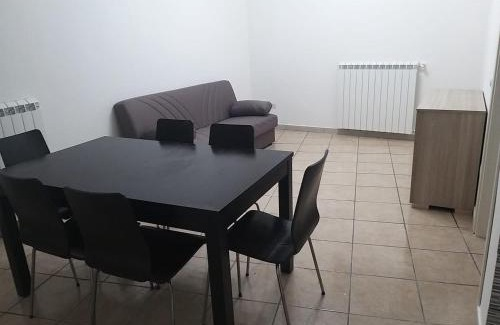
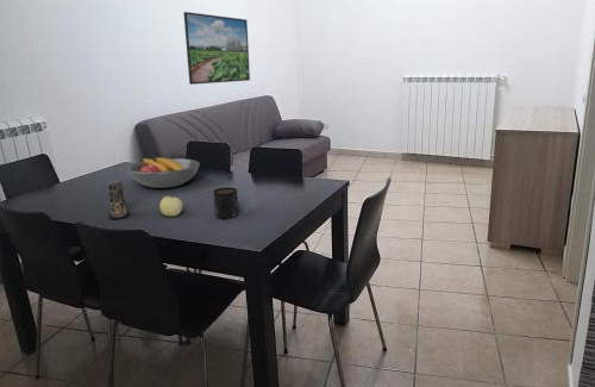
+ fruit bowl (164, 171)
+ apple (170, 206)
+ candle (117, 198)
+ mug (224, 204)
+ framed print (220, 49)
